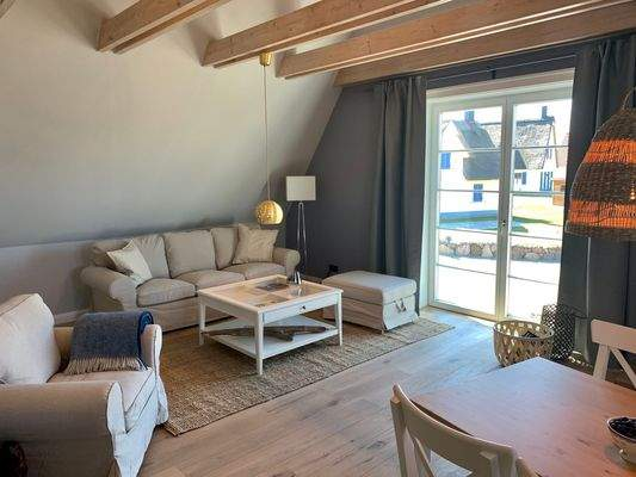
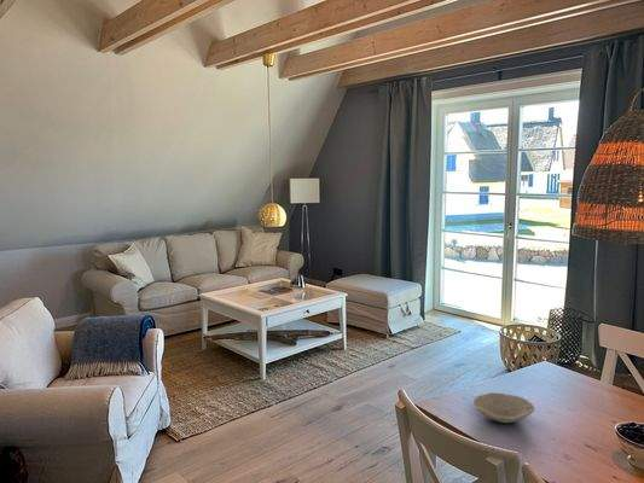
+ bowl (503, 411)
